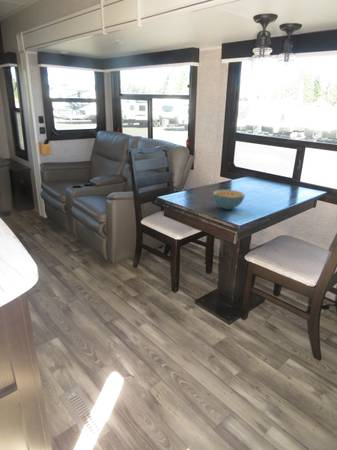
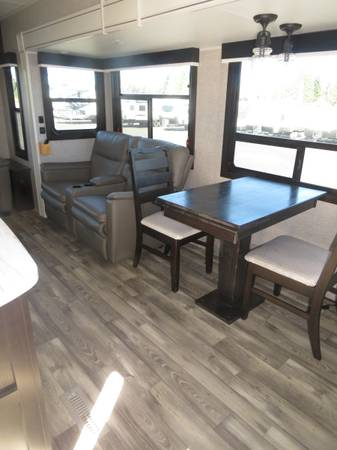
- cereal bowl (228, 200)
